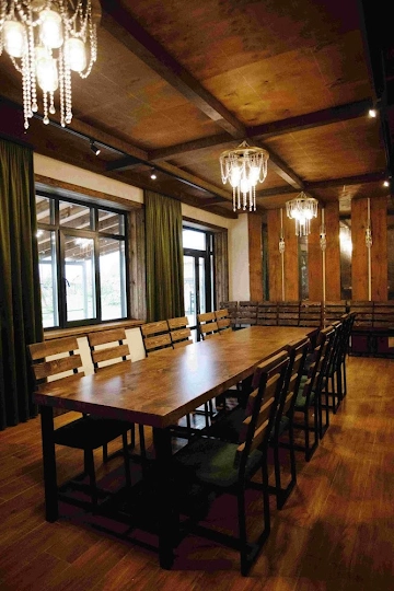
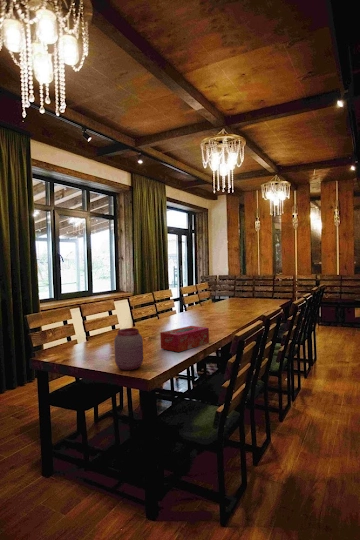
+ tissue box (185, 337)
+ jar (128, 348)
